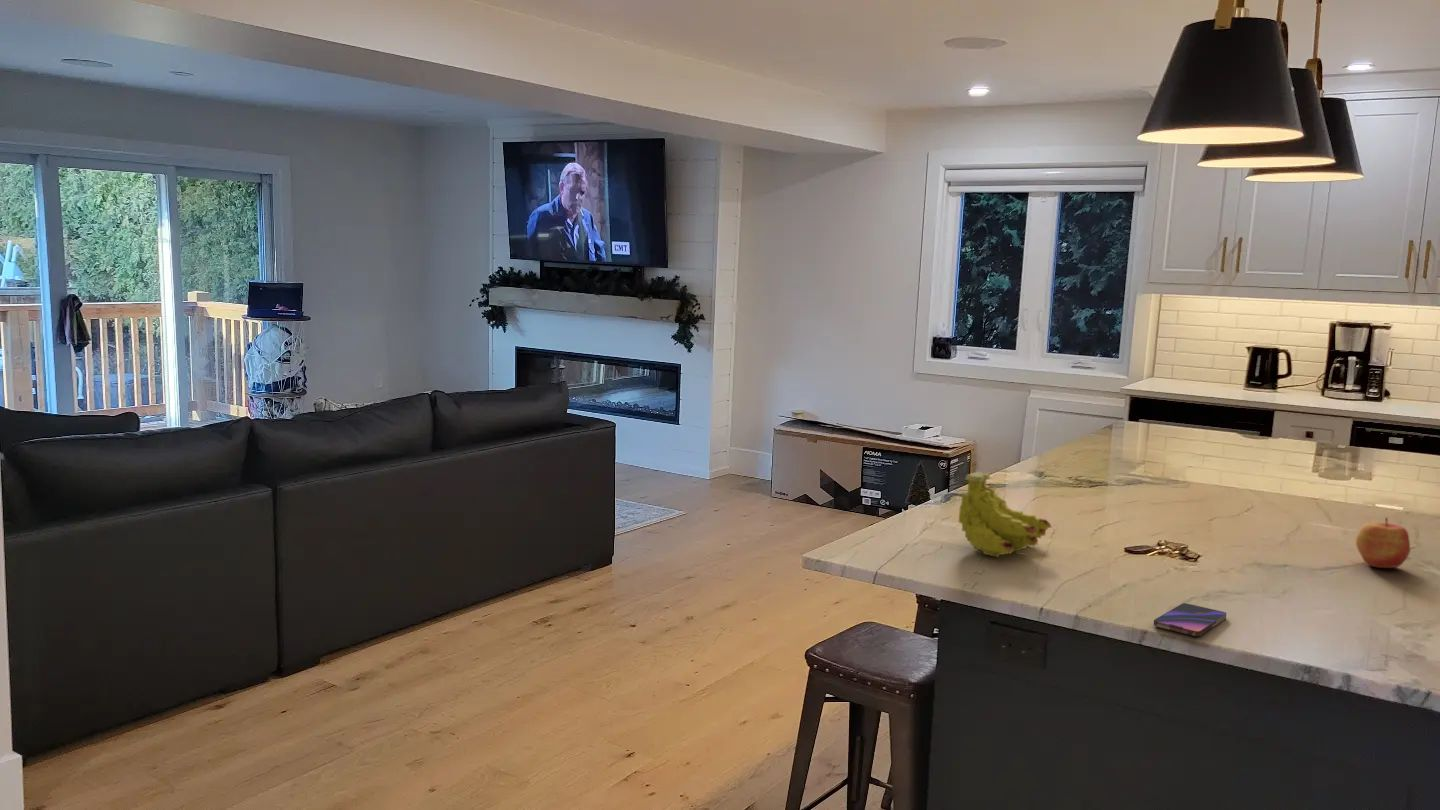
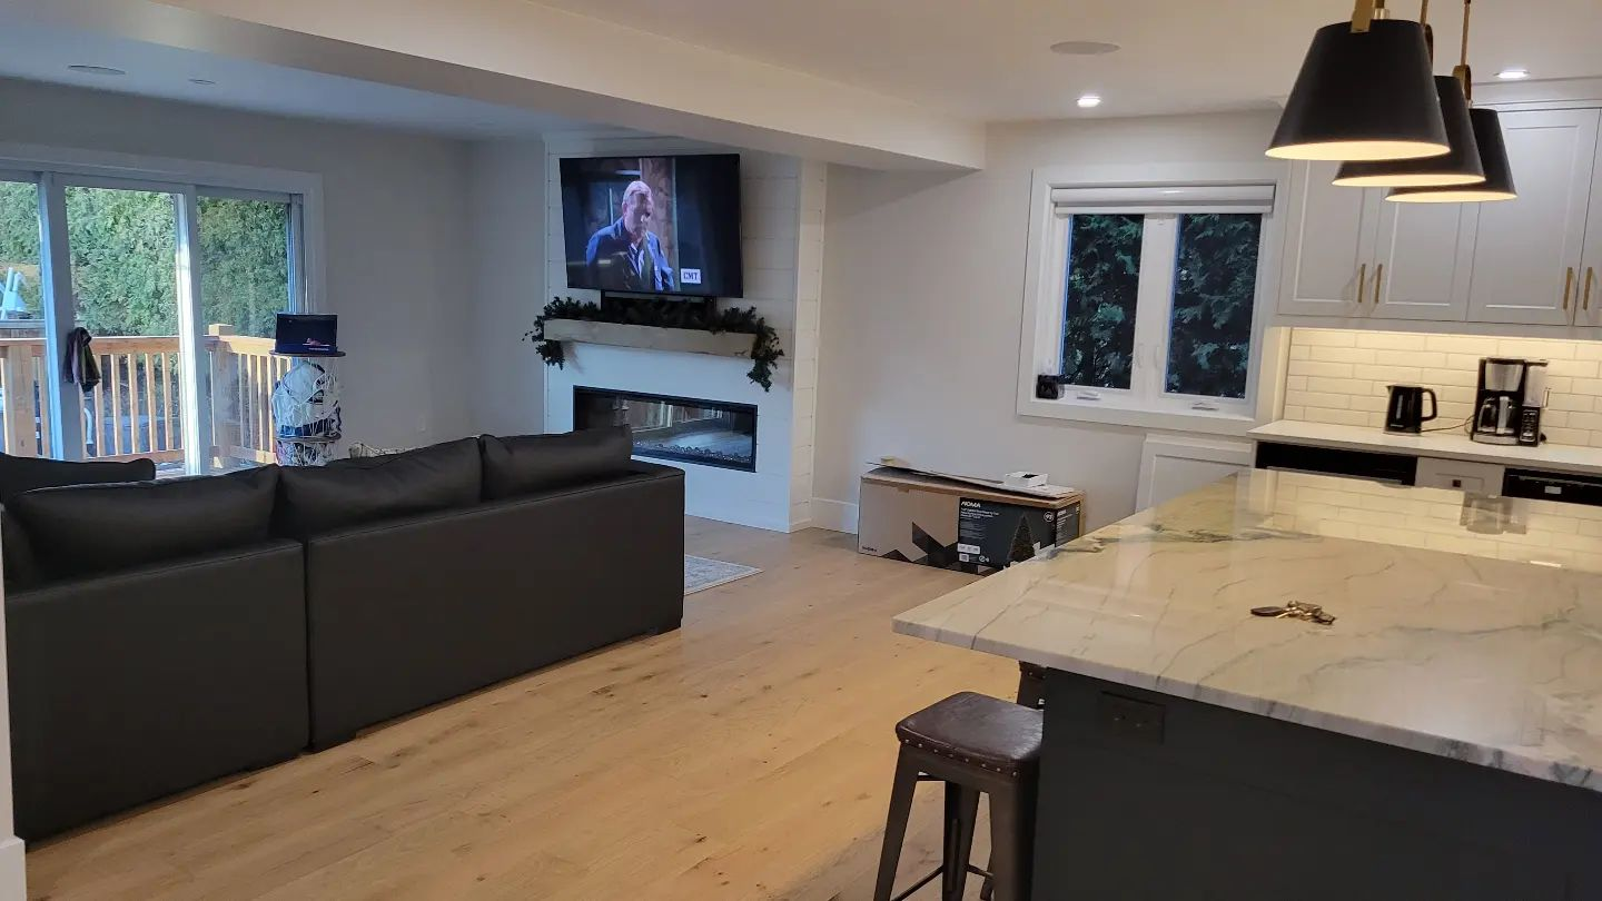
- apple (1382, 541)
- fruit (1003, 513)
- smartphone (1190, 619)
